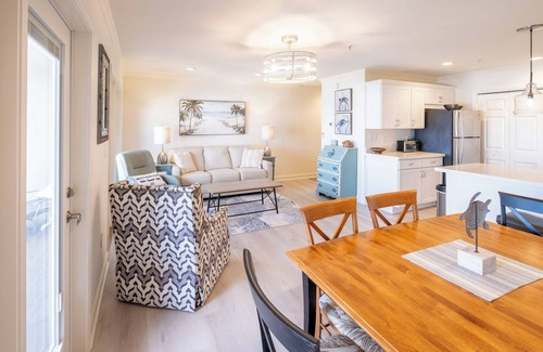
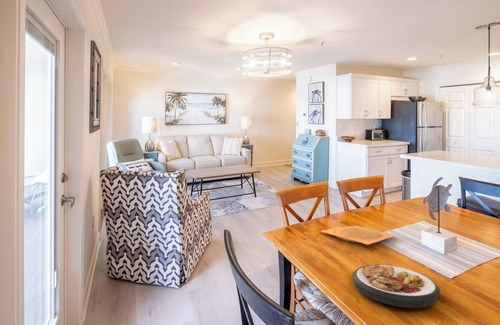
+ plate (393, 280)
+ plate (357, 232)
